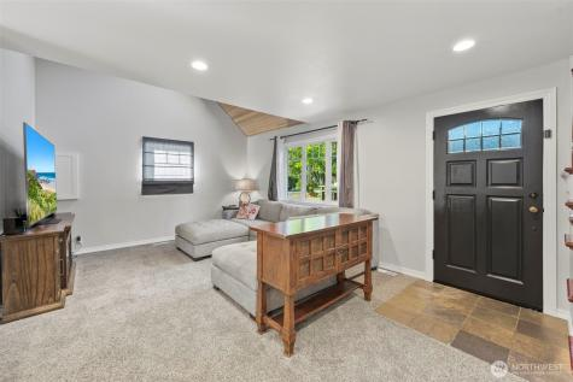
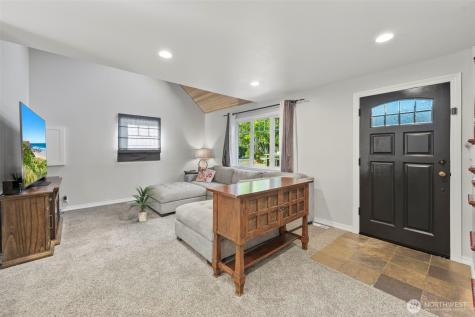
+ indoor plant (142, 202)
